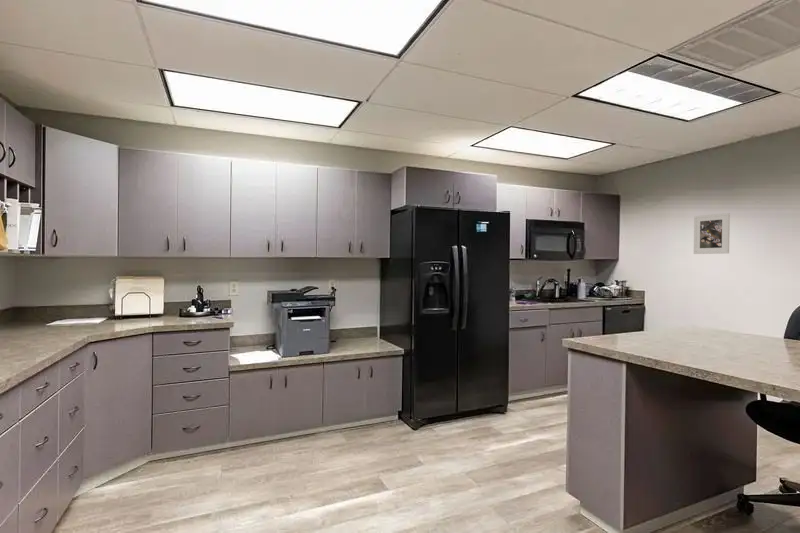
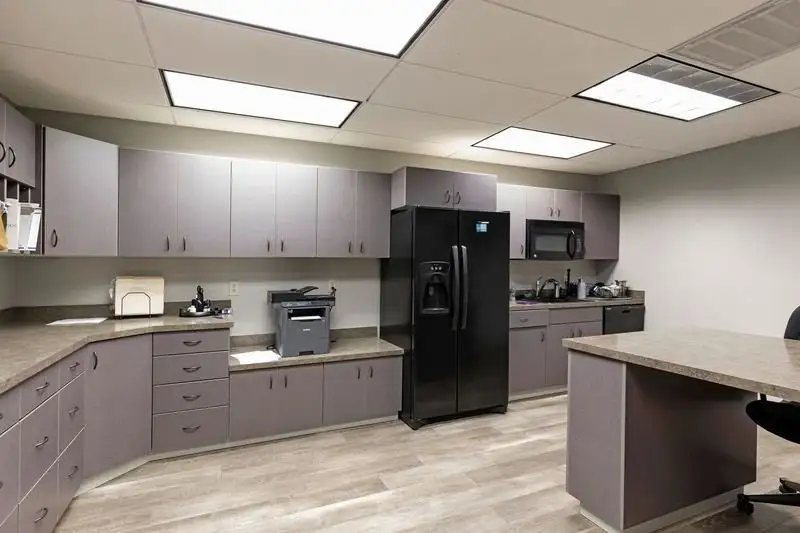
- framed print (711, 234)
